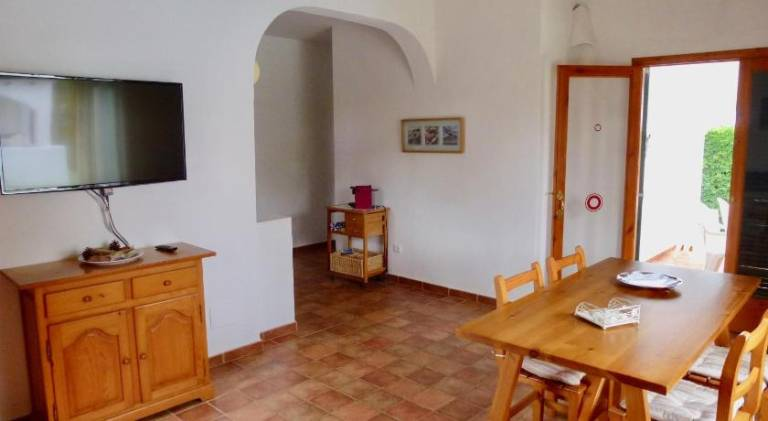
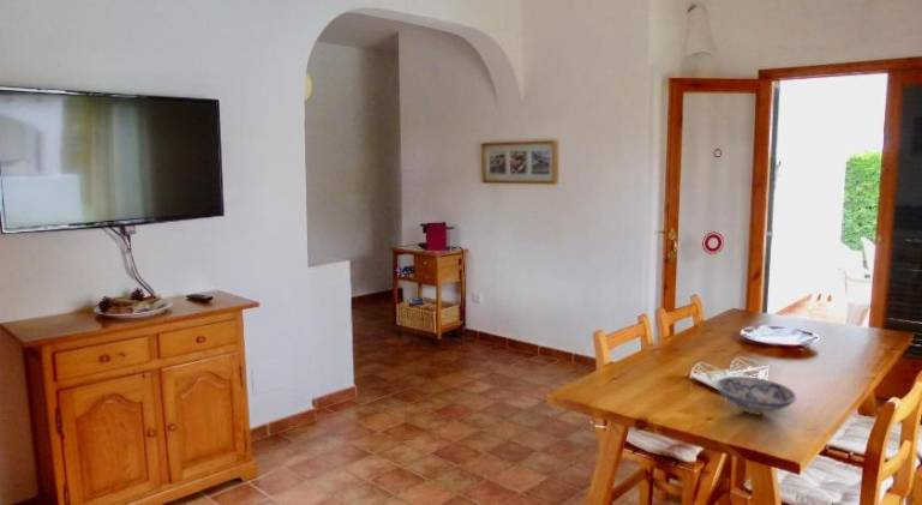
+ bowl (754, 398)
